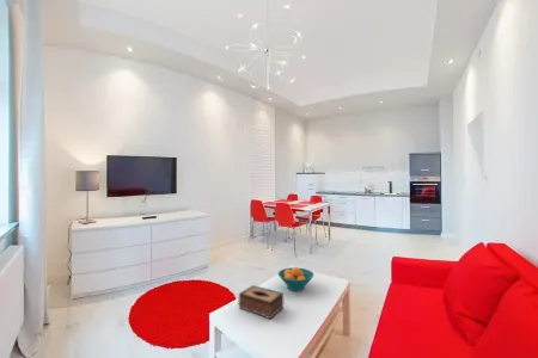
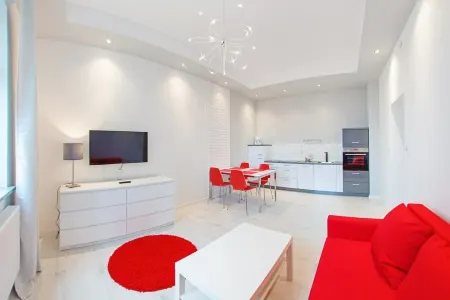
- tissue box (261, 301)
- fruit bowl (295, 277)
